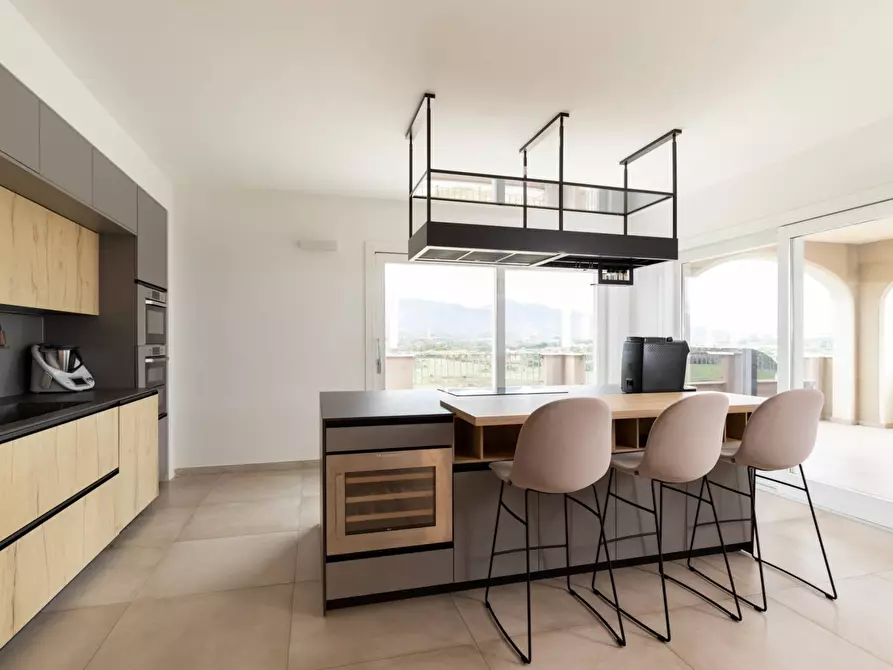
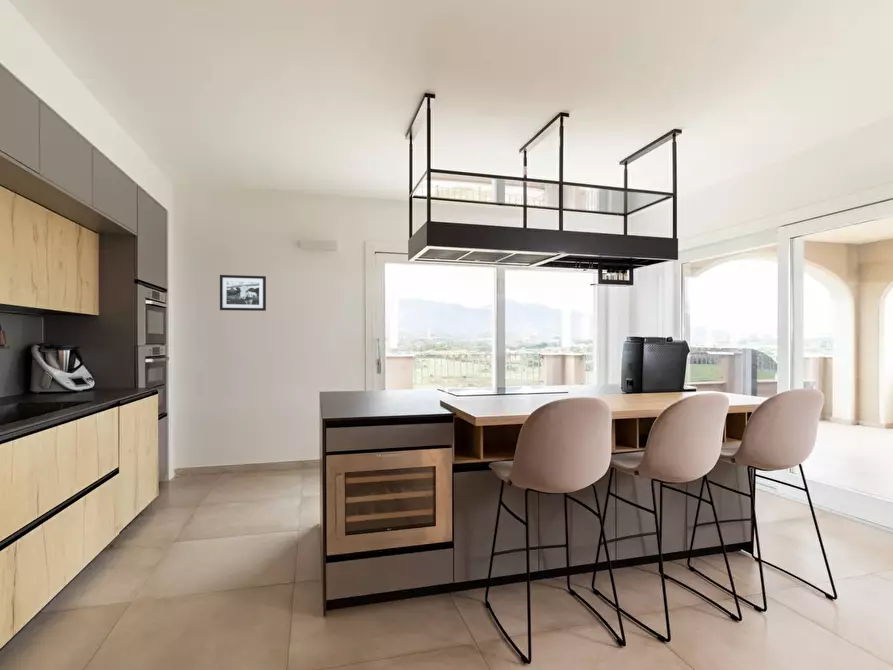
+ picture frame (243, 293)
